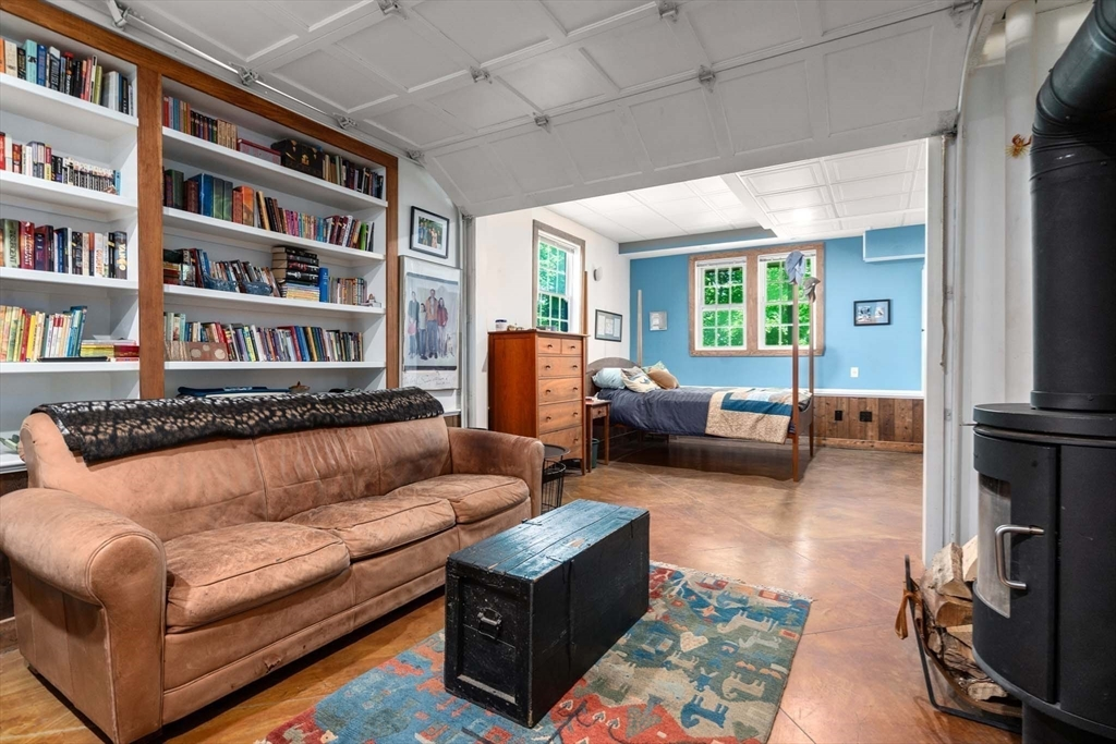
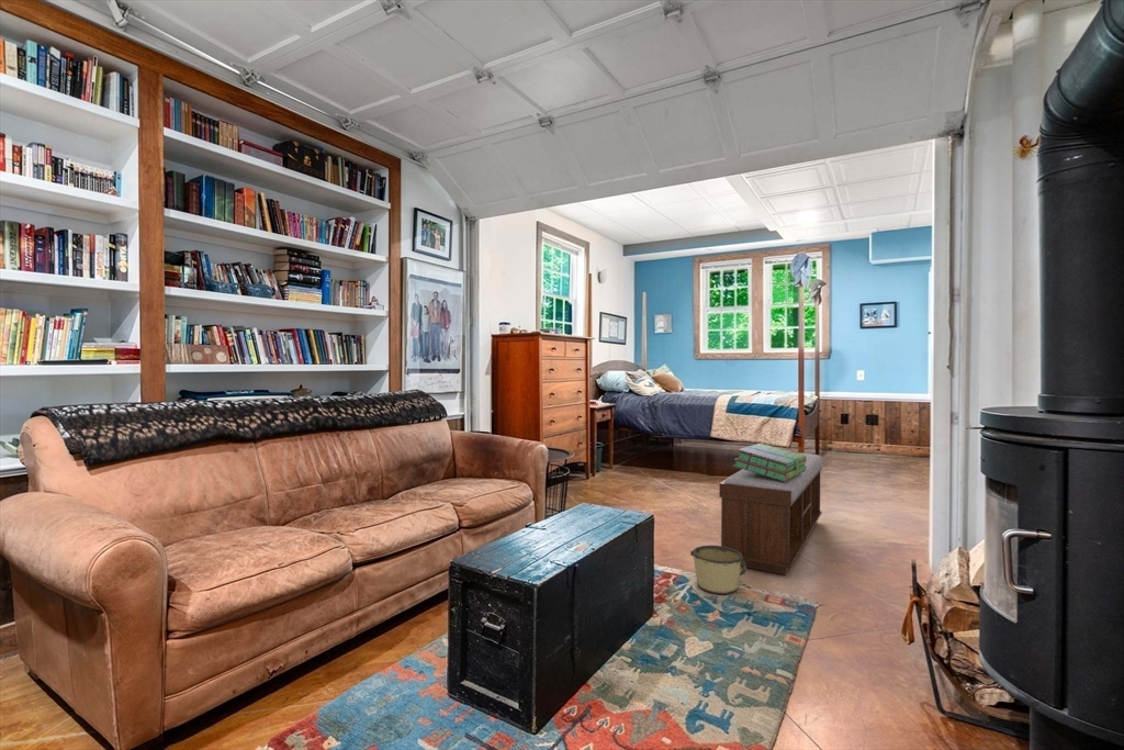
+ bucket (718, 568)
+ bench (778, 502)
+ stack of books (769, 464)
